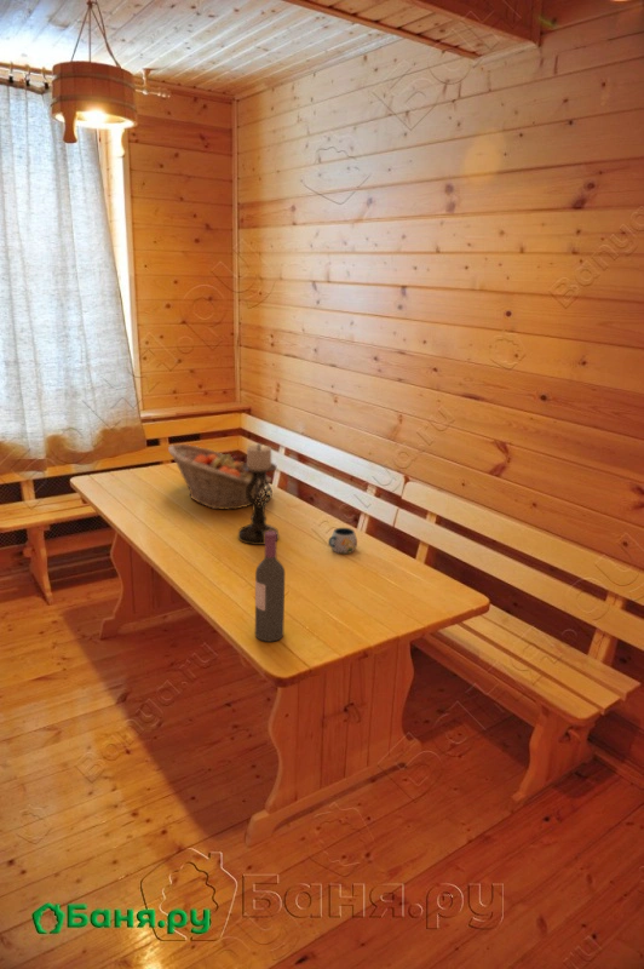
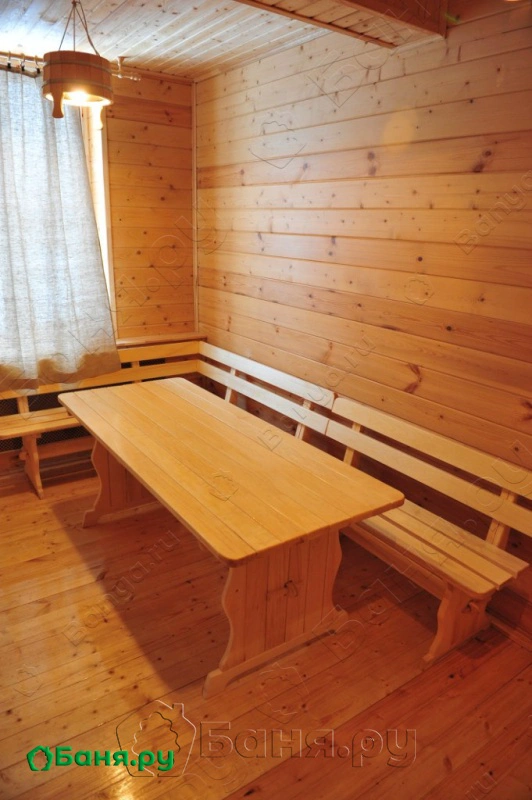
- fruit basket (219, 472)
- candle holder (258, 491)
- wine bottle (270, 585)
- mug (340, 540)
